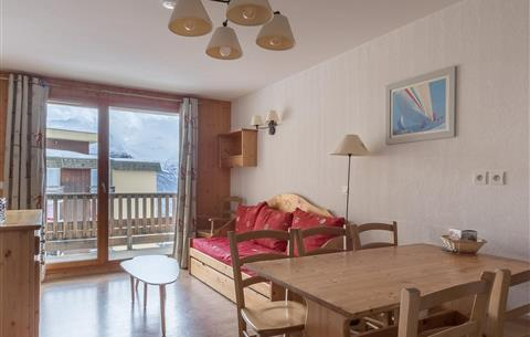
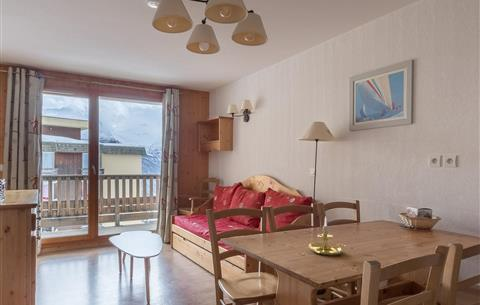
+ candle holder (327, 234)
